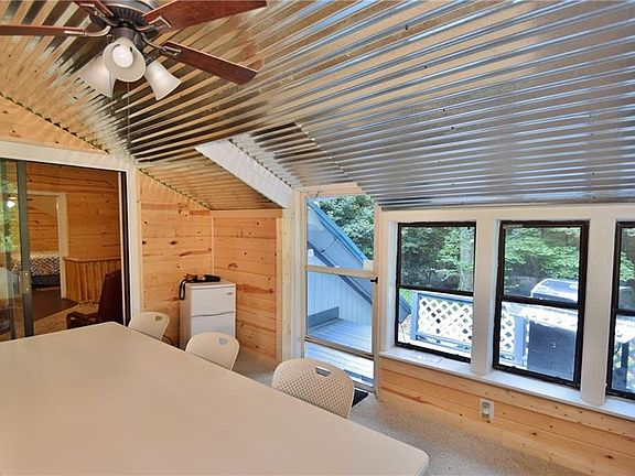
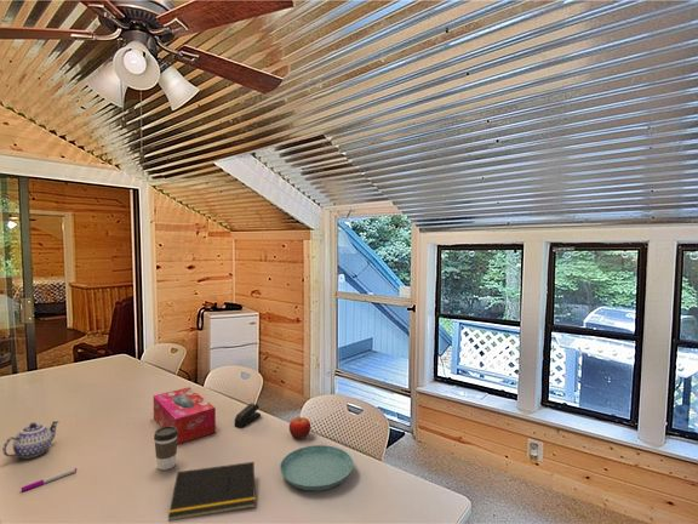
+ coffee cup (166, 448)
+ teapot (33, 438)
+ fruit (299, 426)
+ saucer (316, 467)
+ pen (50, 478)
+ tissue box (183, 412)
+ notepad (214, 489)
+ stapler (247, 414)
